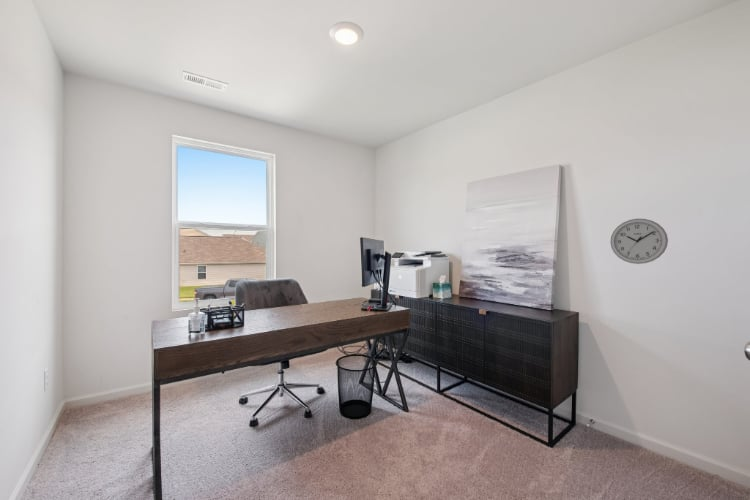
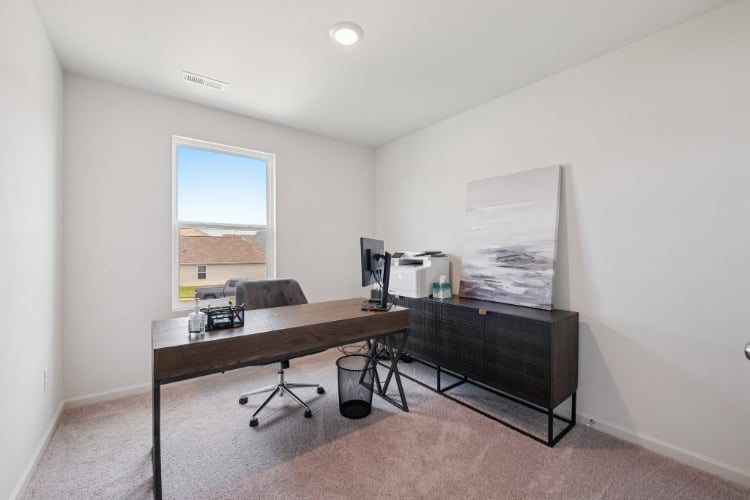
- wall clock (637, 241)
